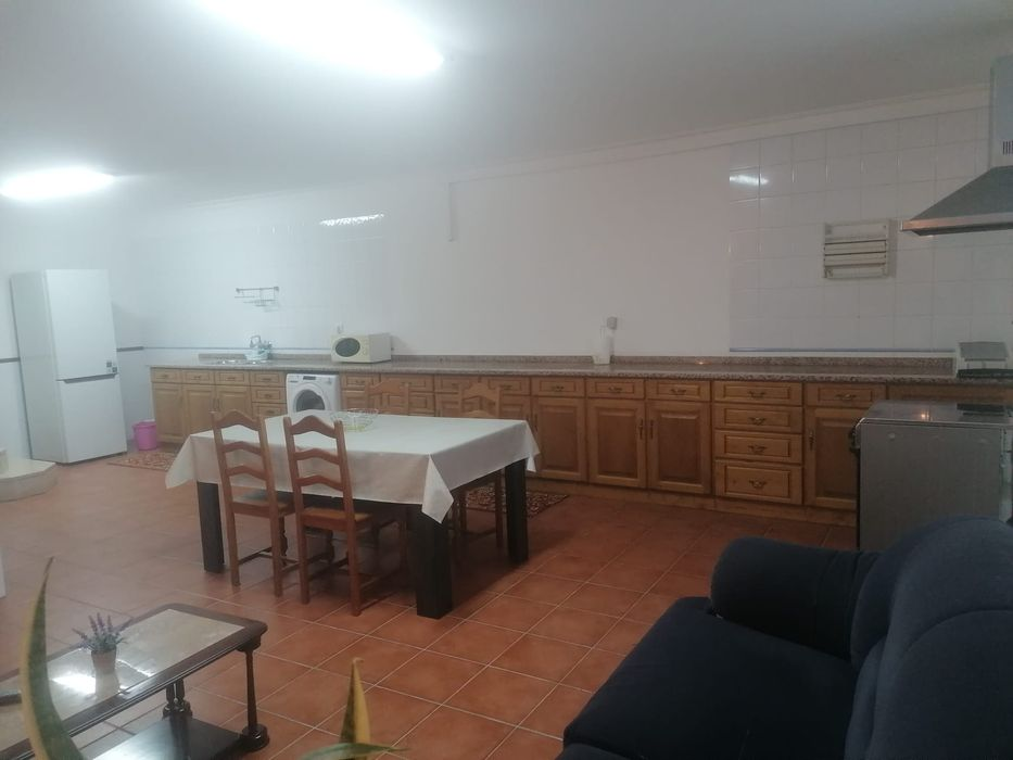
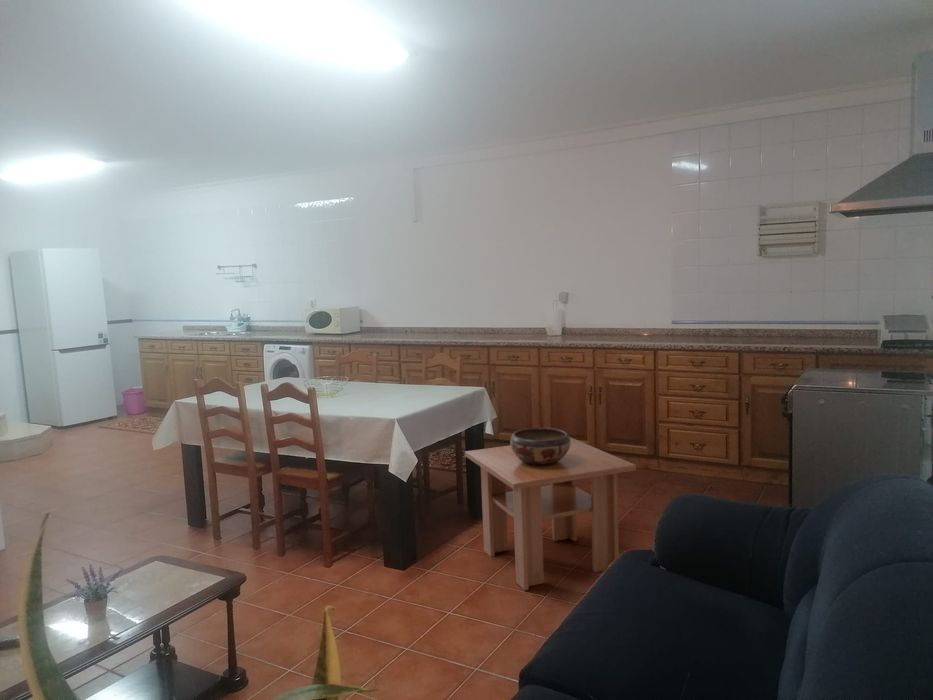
+ decorative bowl (540, 447)
+ coffee table (547, 509)
